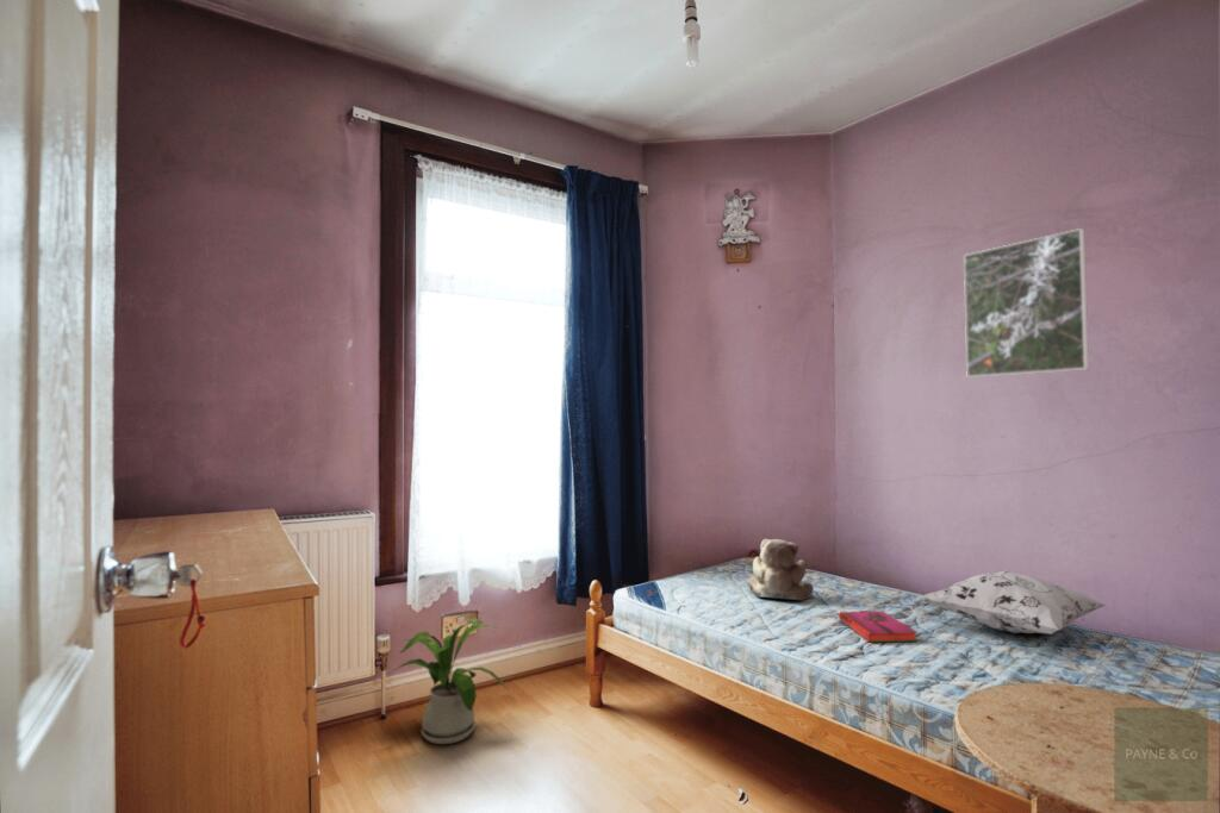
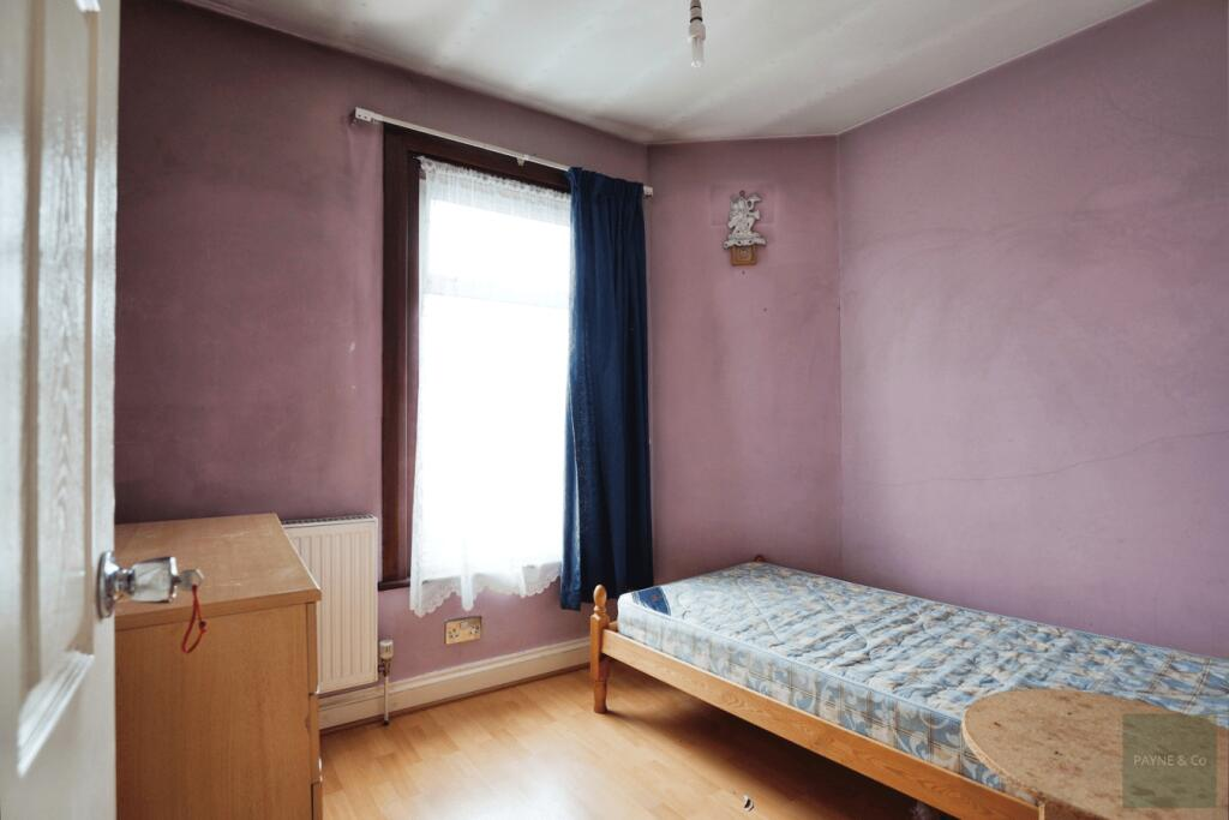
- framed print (1021, 307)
- house plant (447, 669)
- hardback book (876, 625)
- decorative pillow (1010, 601)
- teddy bear (780, 565)
